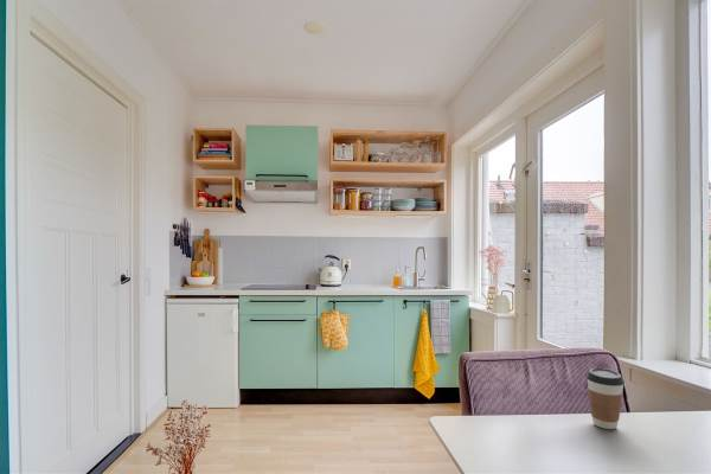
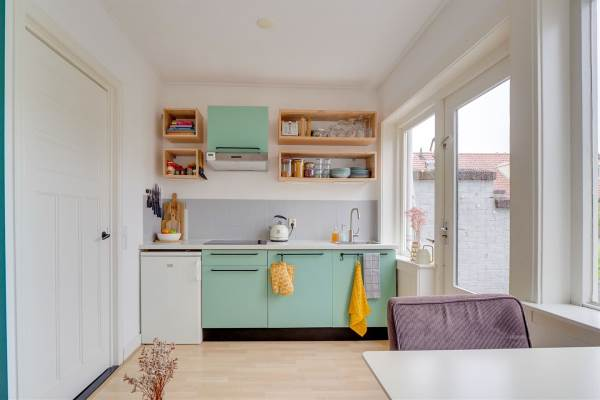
- coffee cup (604, 398)
